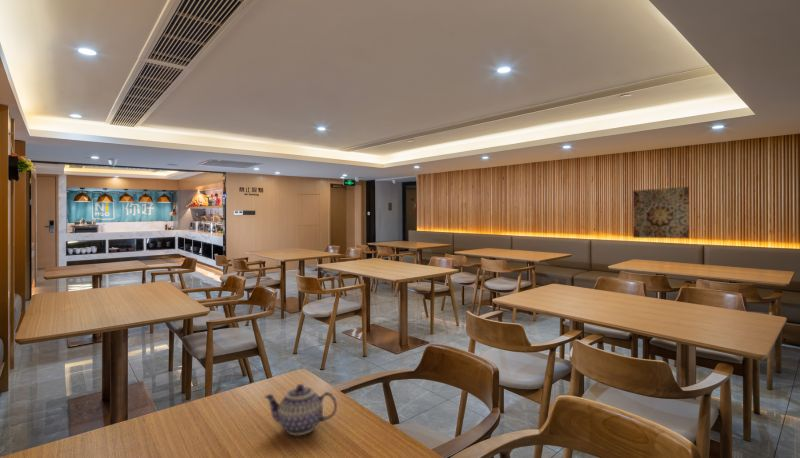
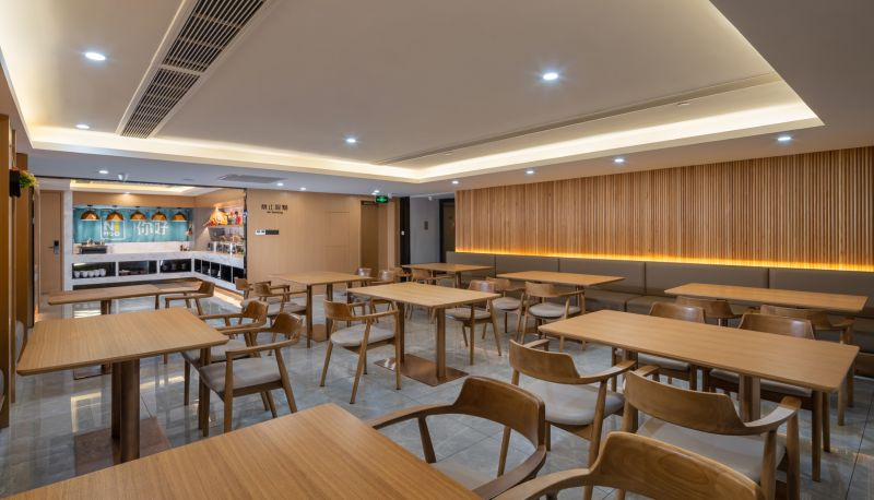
- wall art (659, 213)
- teapot (300, 406)
